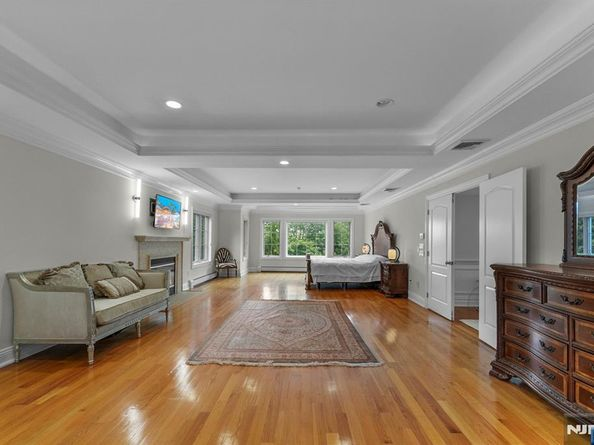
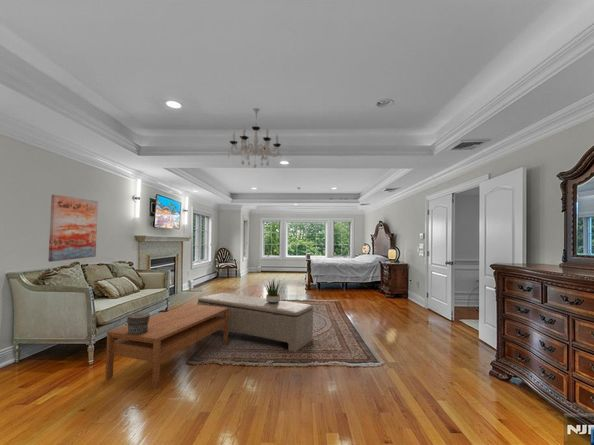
+ coffee table (176, 337)
+ wall art (75, 228)
+ potted plant (273, 290)
+ chandelier (255, 138)
+ decorative box (138, 323)
+ bench (252, 318)
